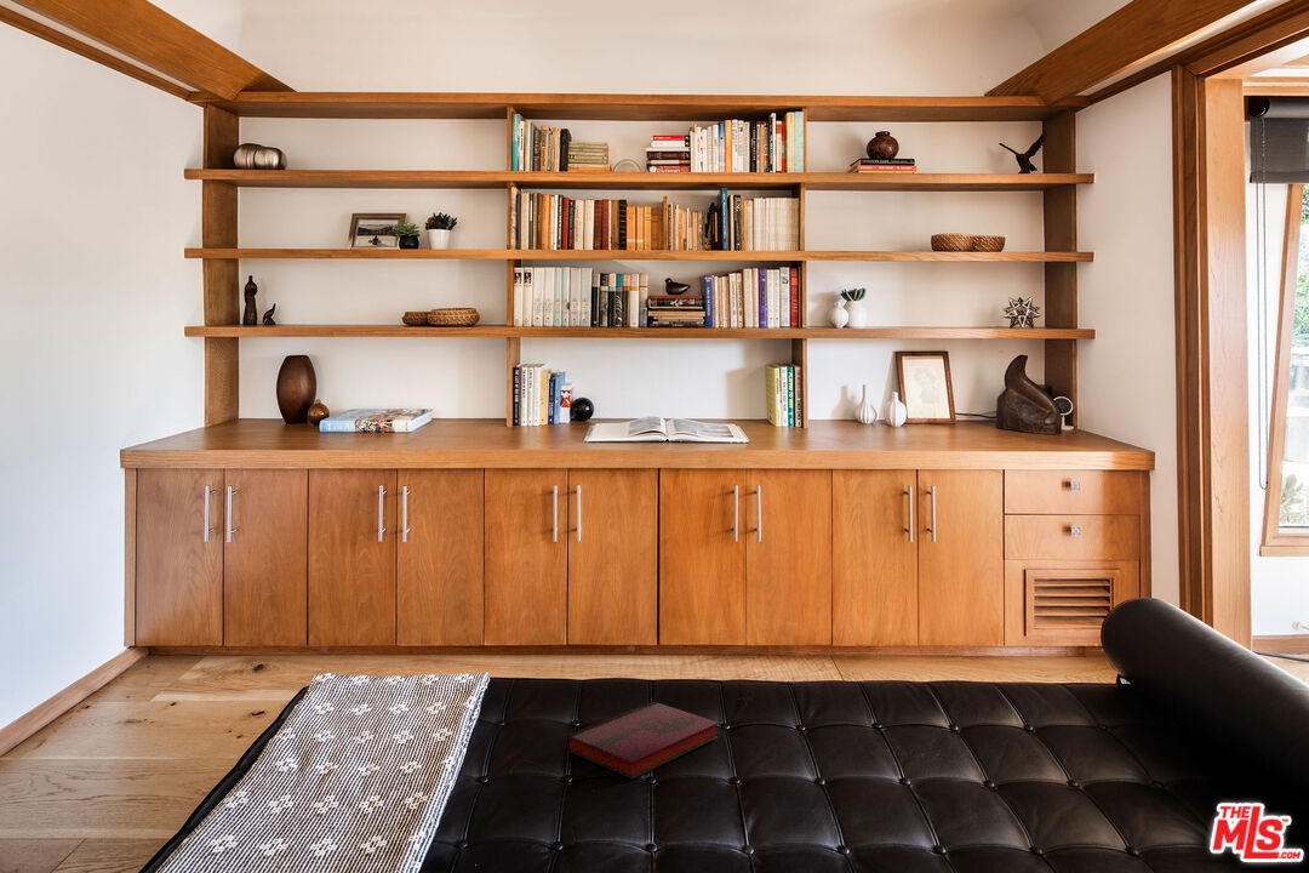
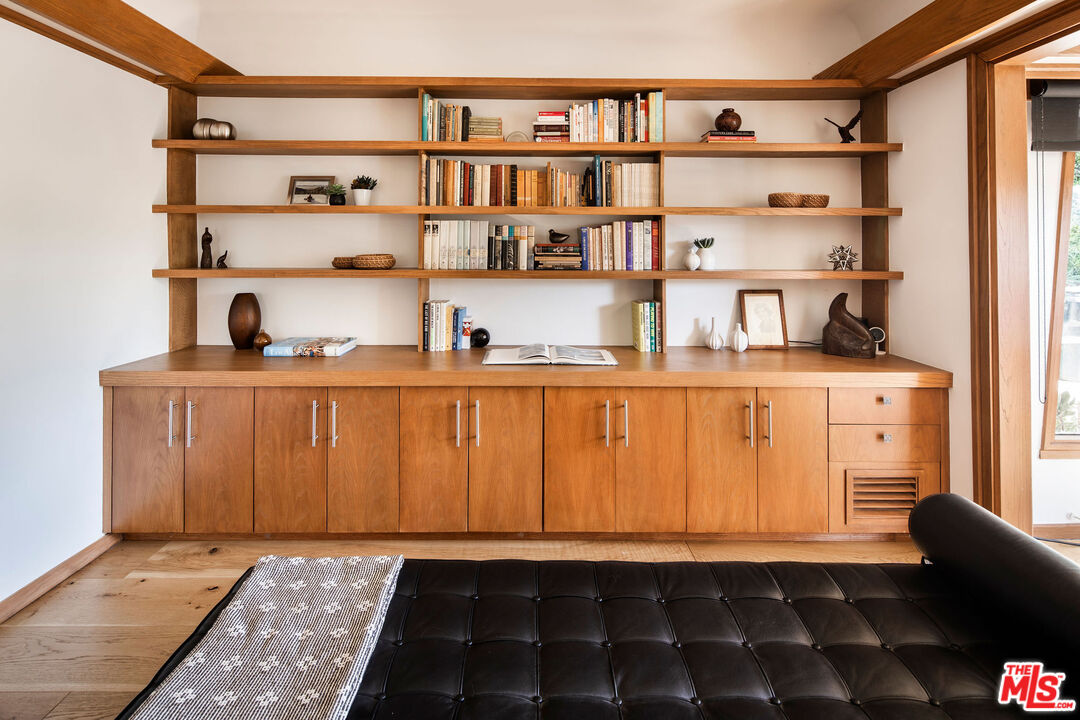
- hardback book (644, 736)
